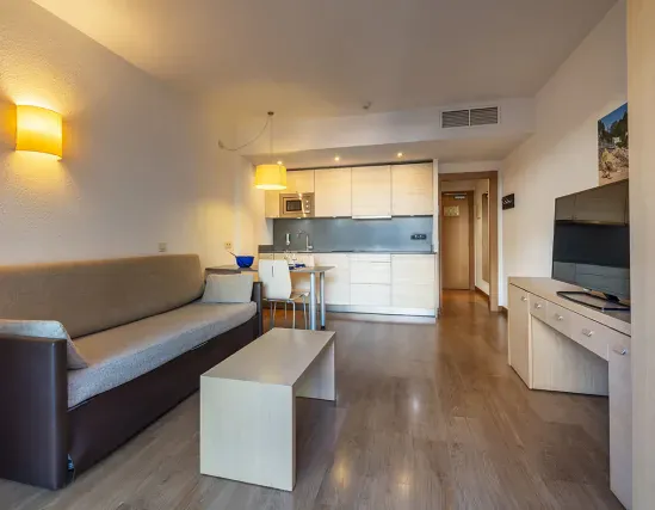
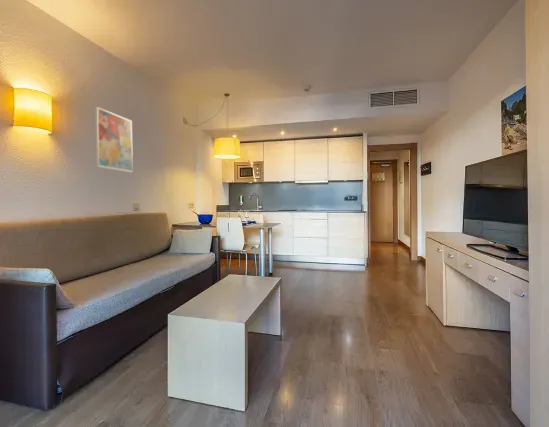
+ wall art (115, 142)
